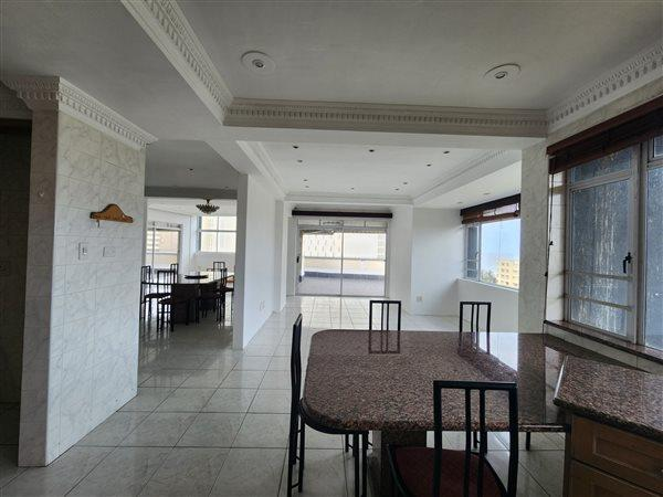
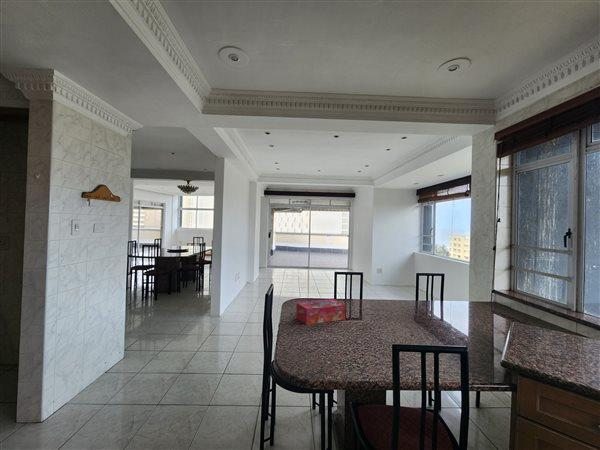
+ tissue box (320, 311)
